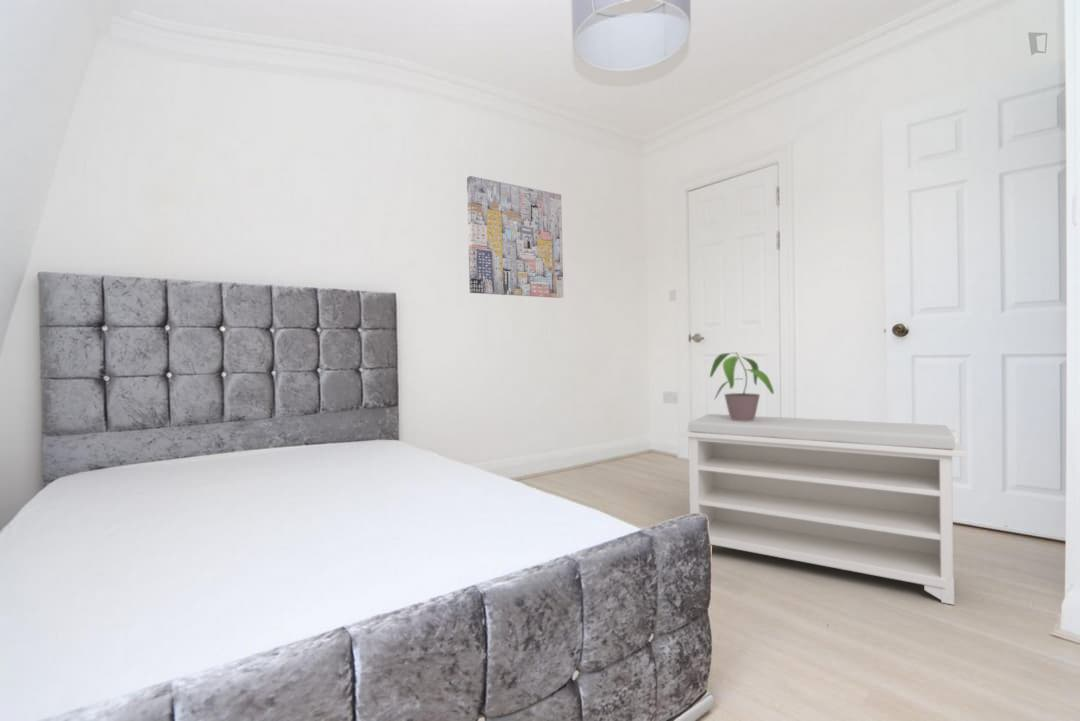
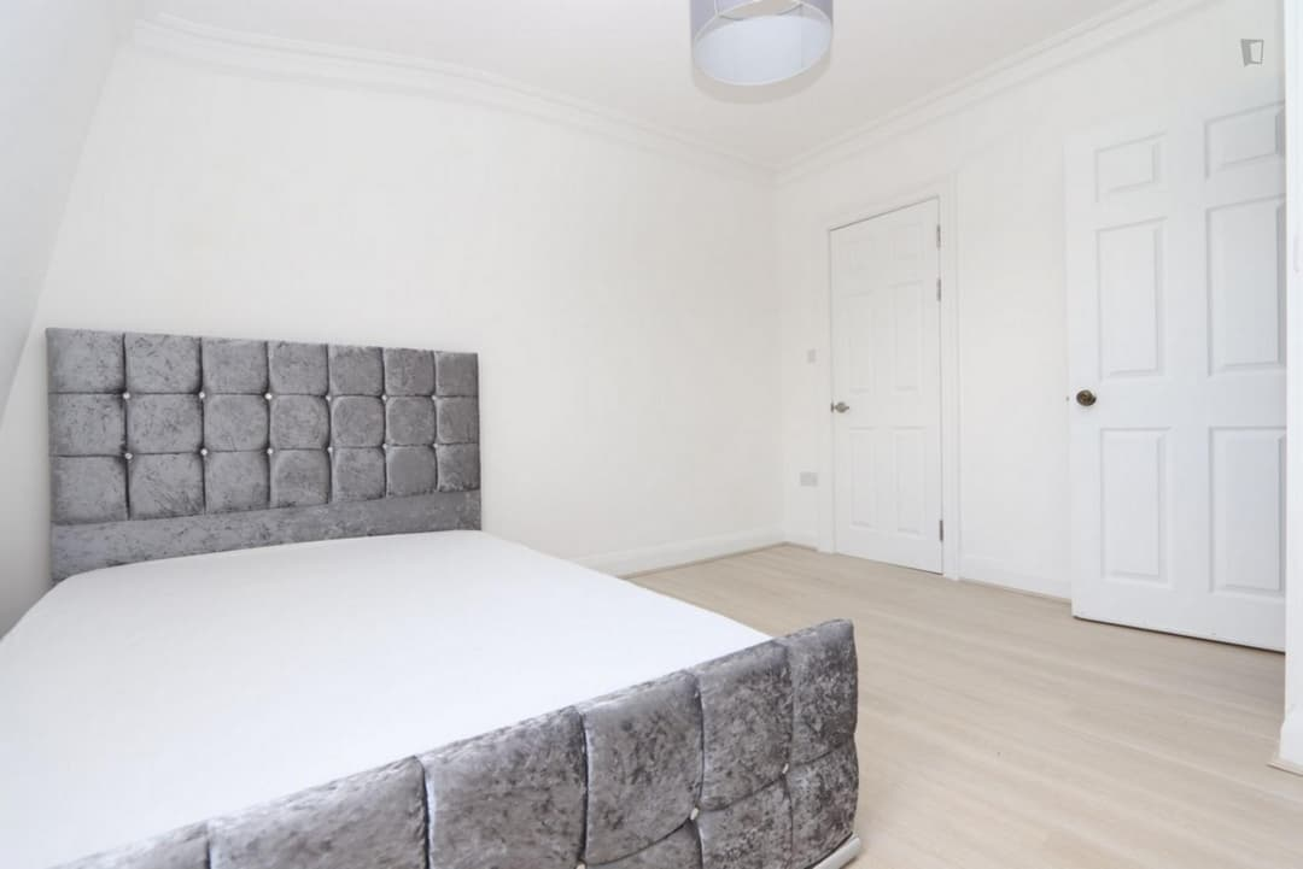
- wall art (518, 240)
- bench (810, 492)
- potted plant (745, 385)
